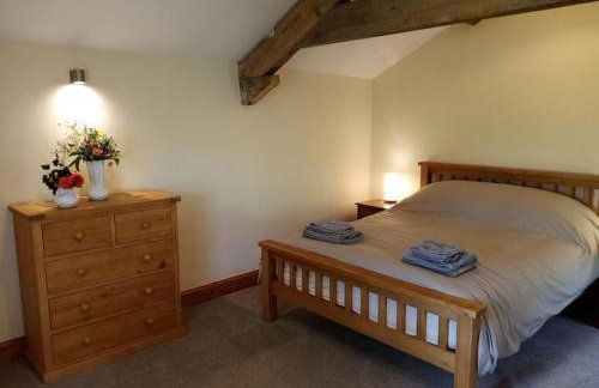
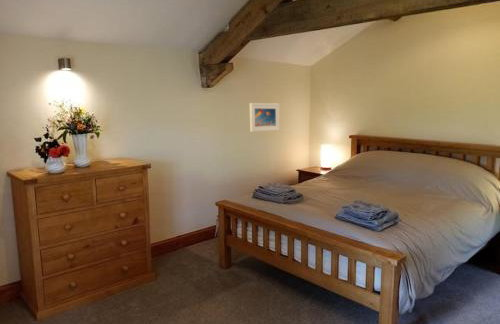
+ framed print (265, 117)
